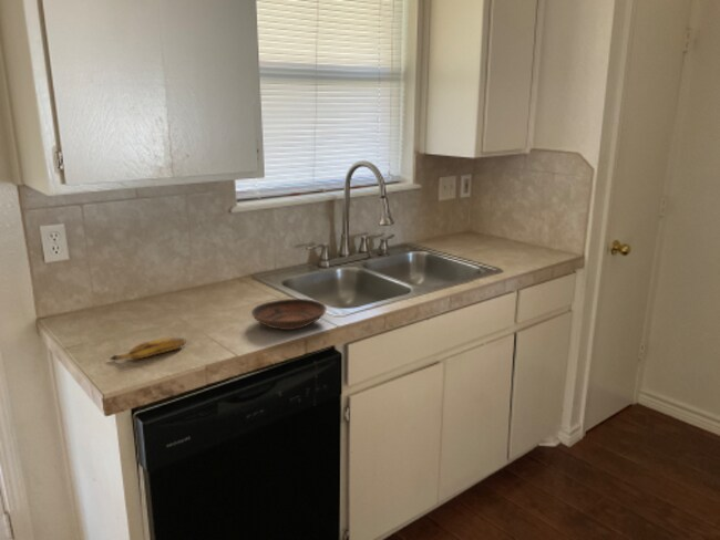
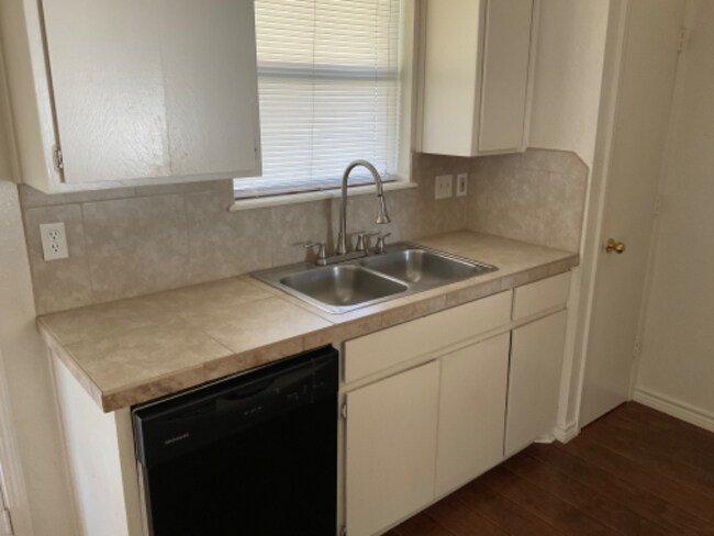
- banana (150, 347)
- bowl (289, 315)
